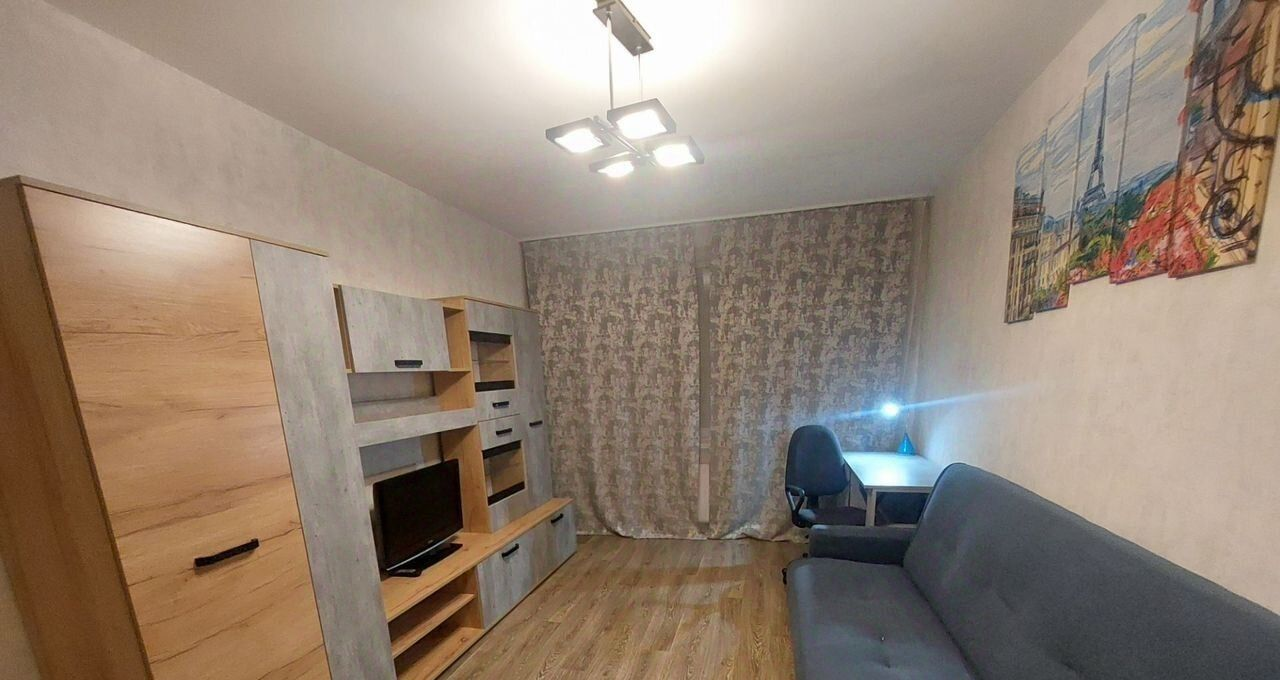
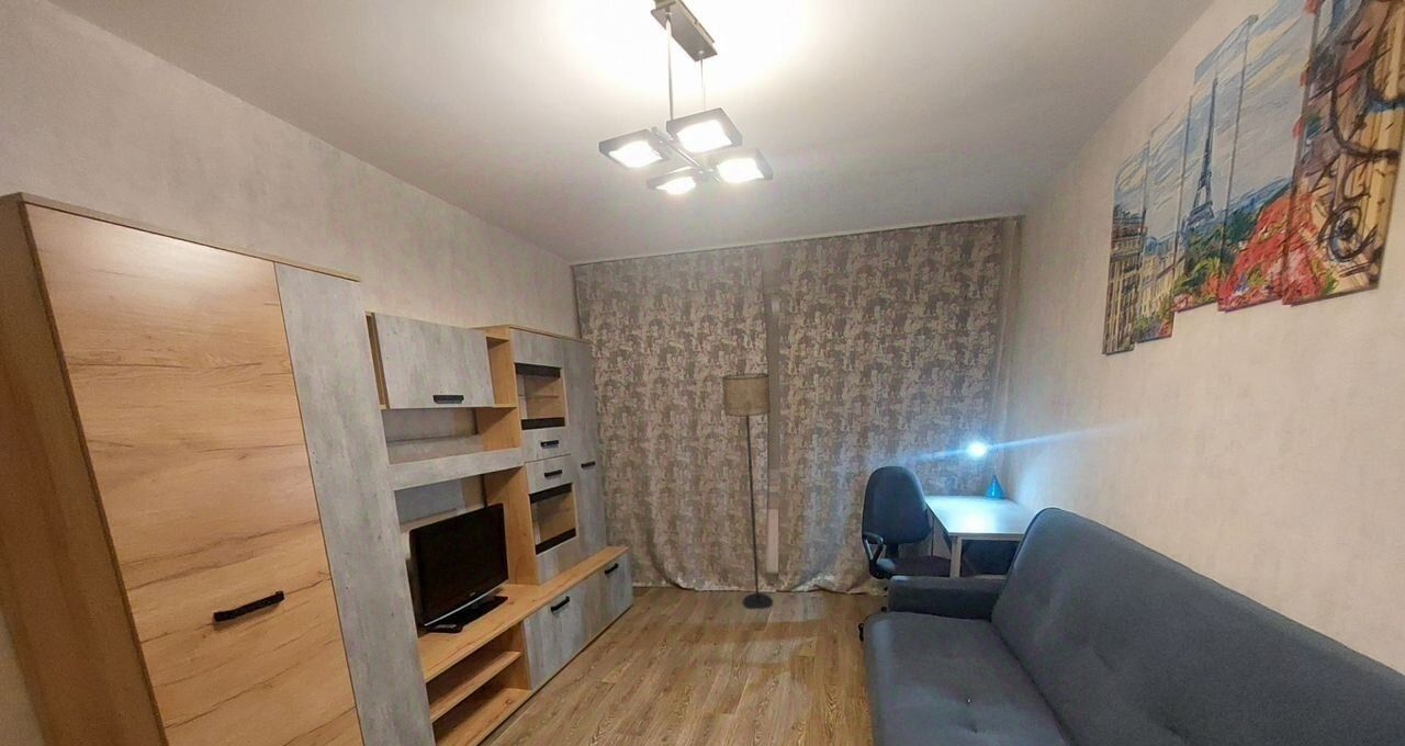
+ floor lamp (751, 491)
